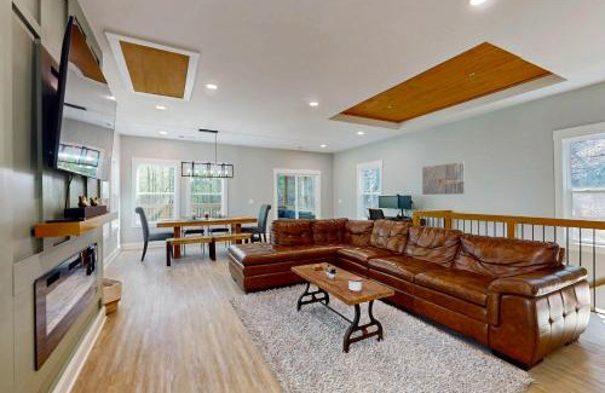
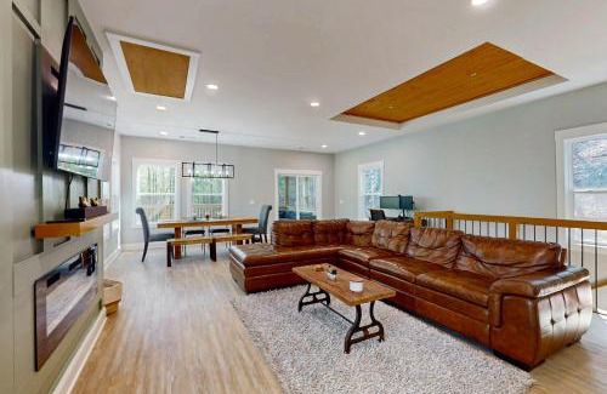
- wall art (442, 179)
